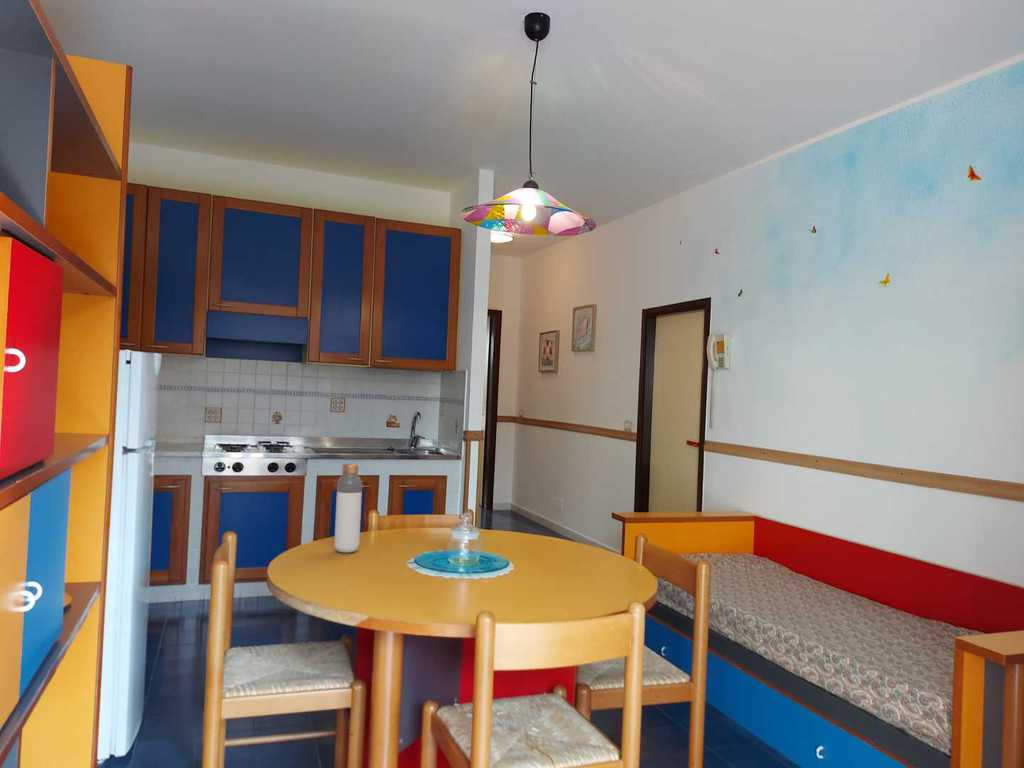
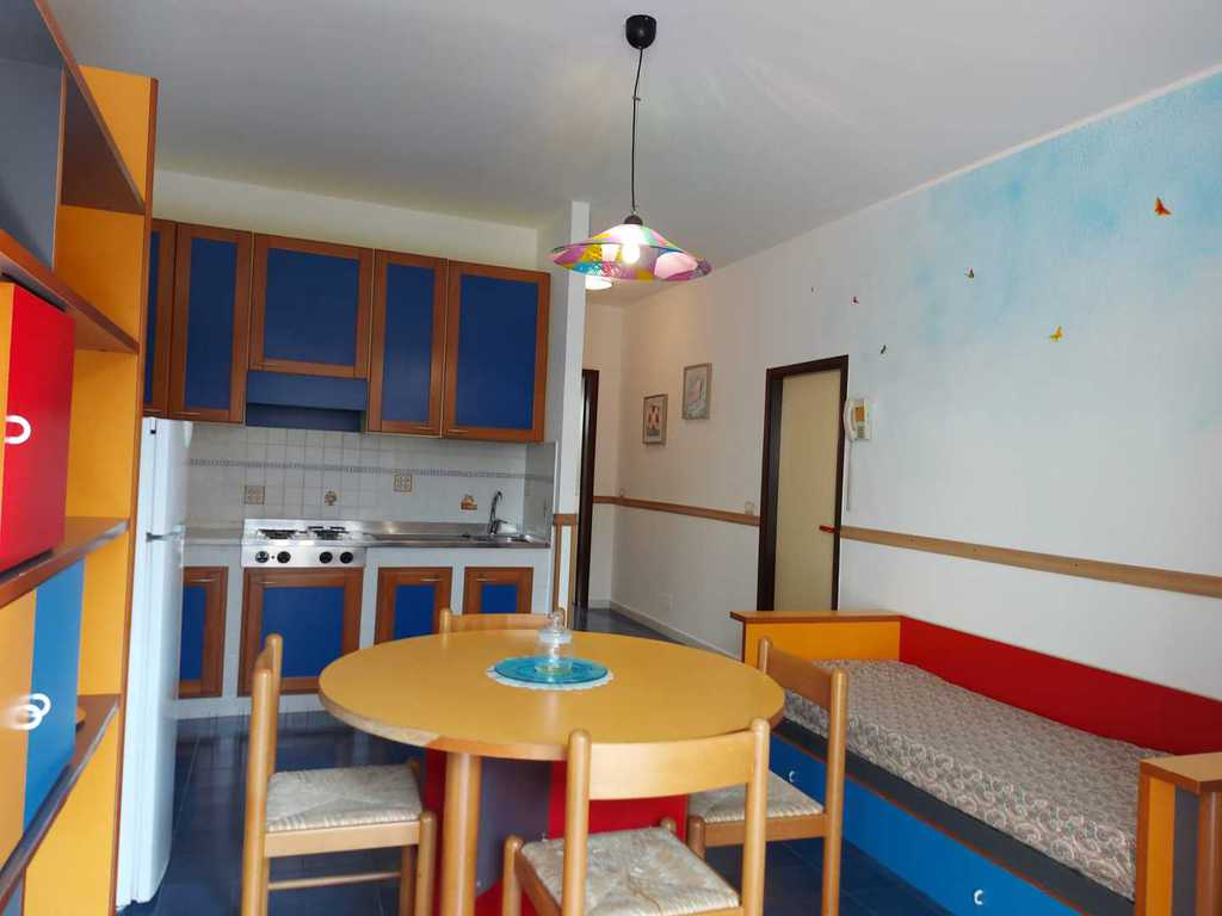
- bottle (348, 507)
